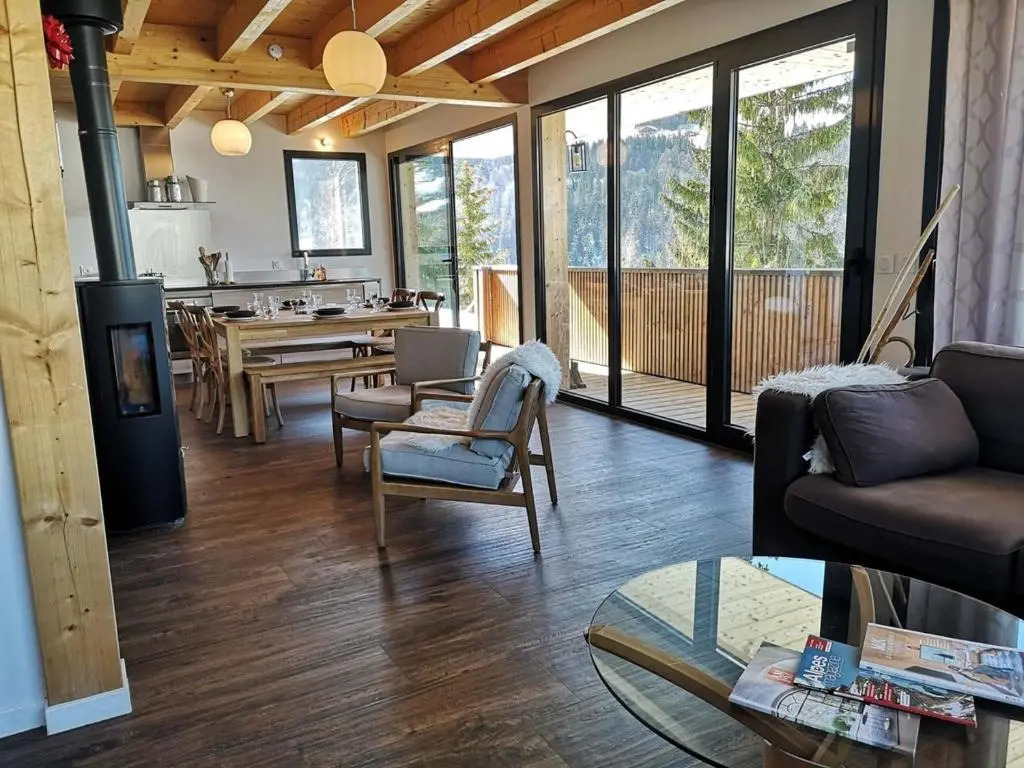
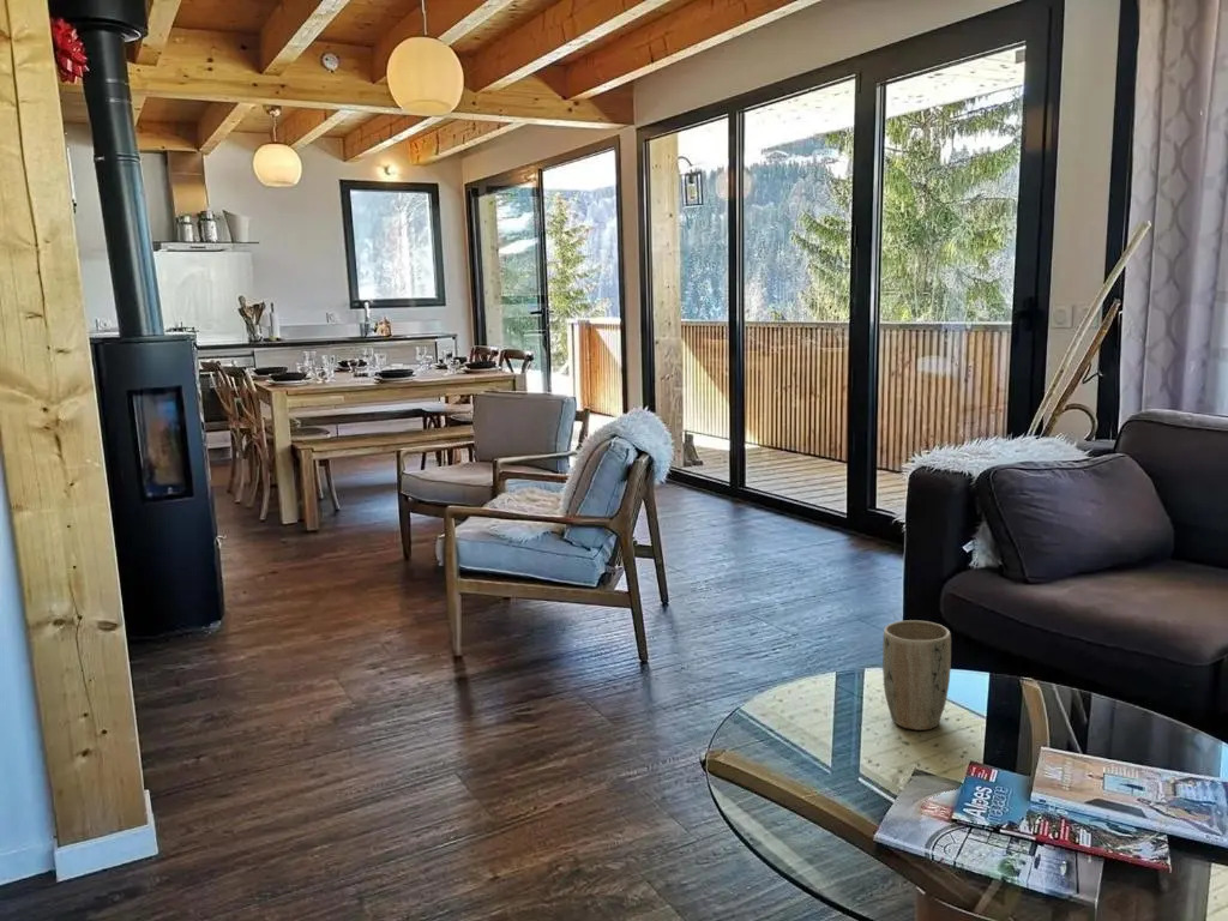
+ plant pot (916, 675)
